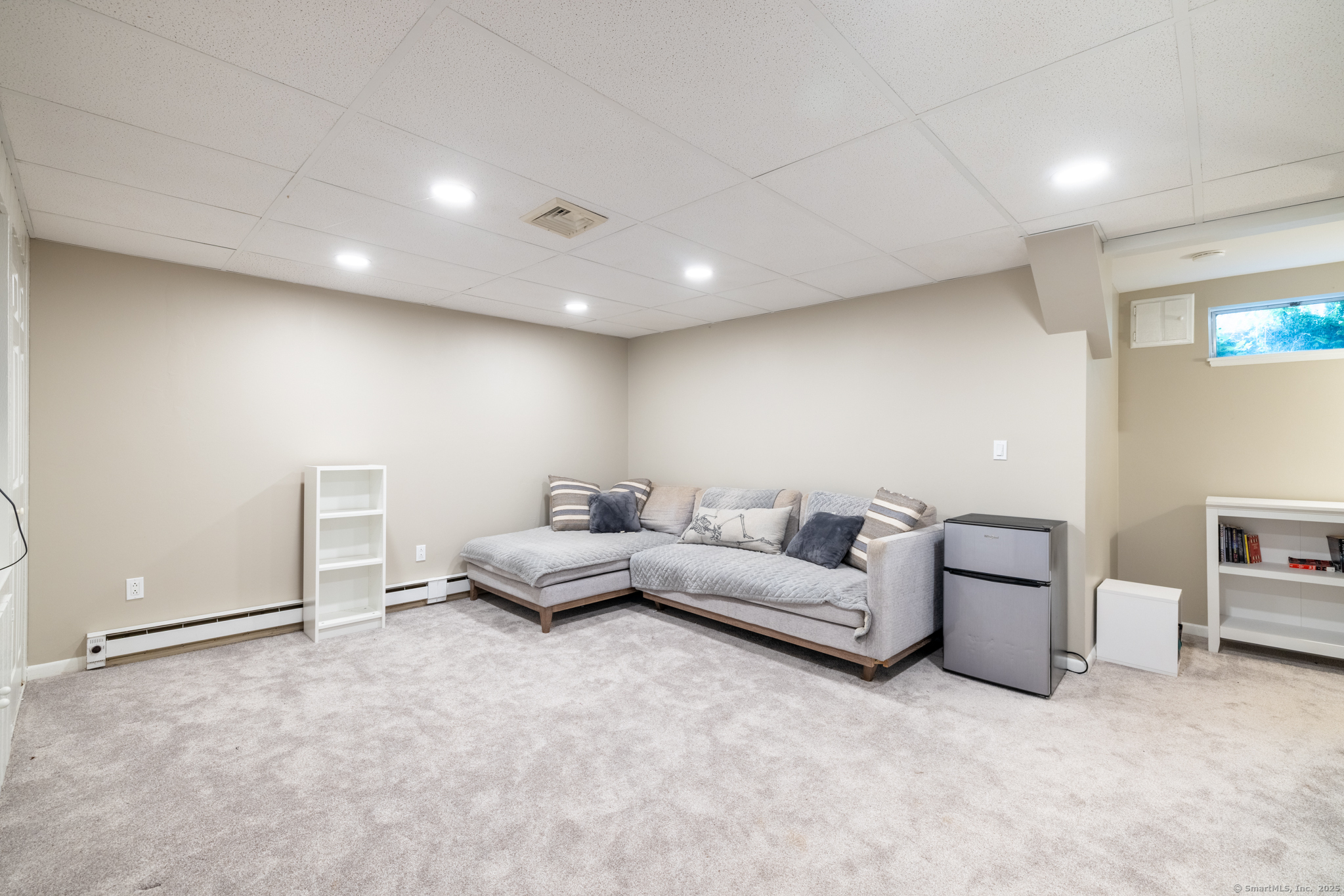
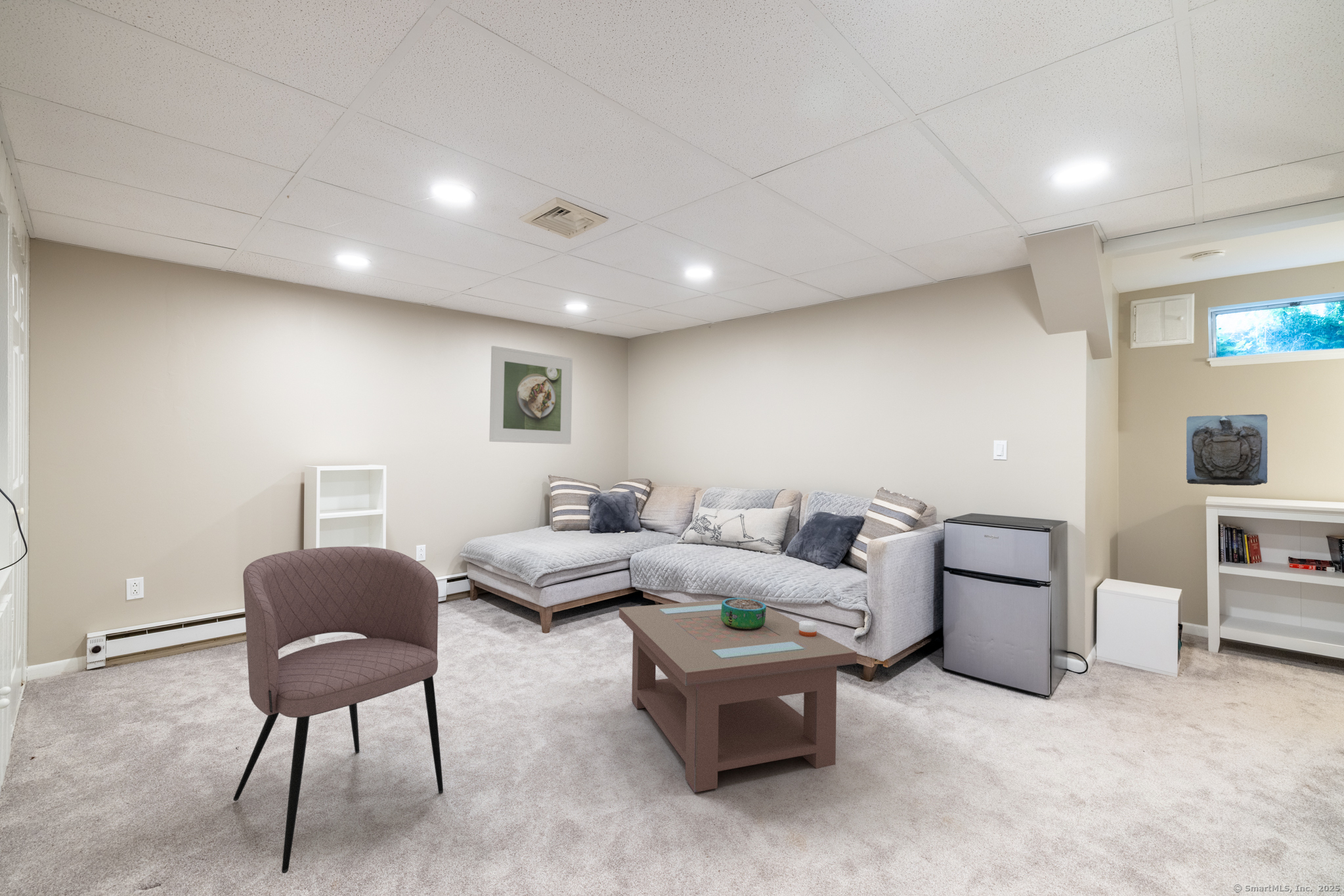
+ armchair (339, 679)
+ decorative bowl (743, 613)
+ wall sculpture (1225, 450)
+ coffee table (723, 677)
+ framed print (533, 397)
+ candle (808, 622)
